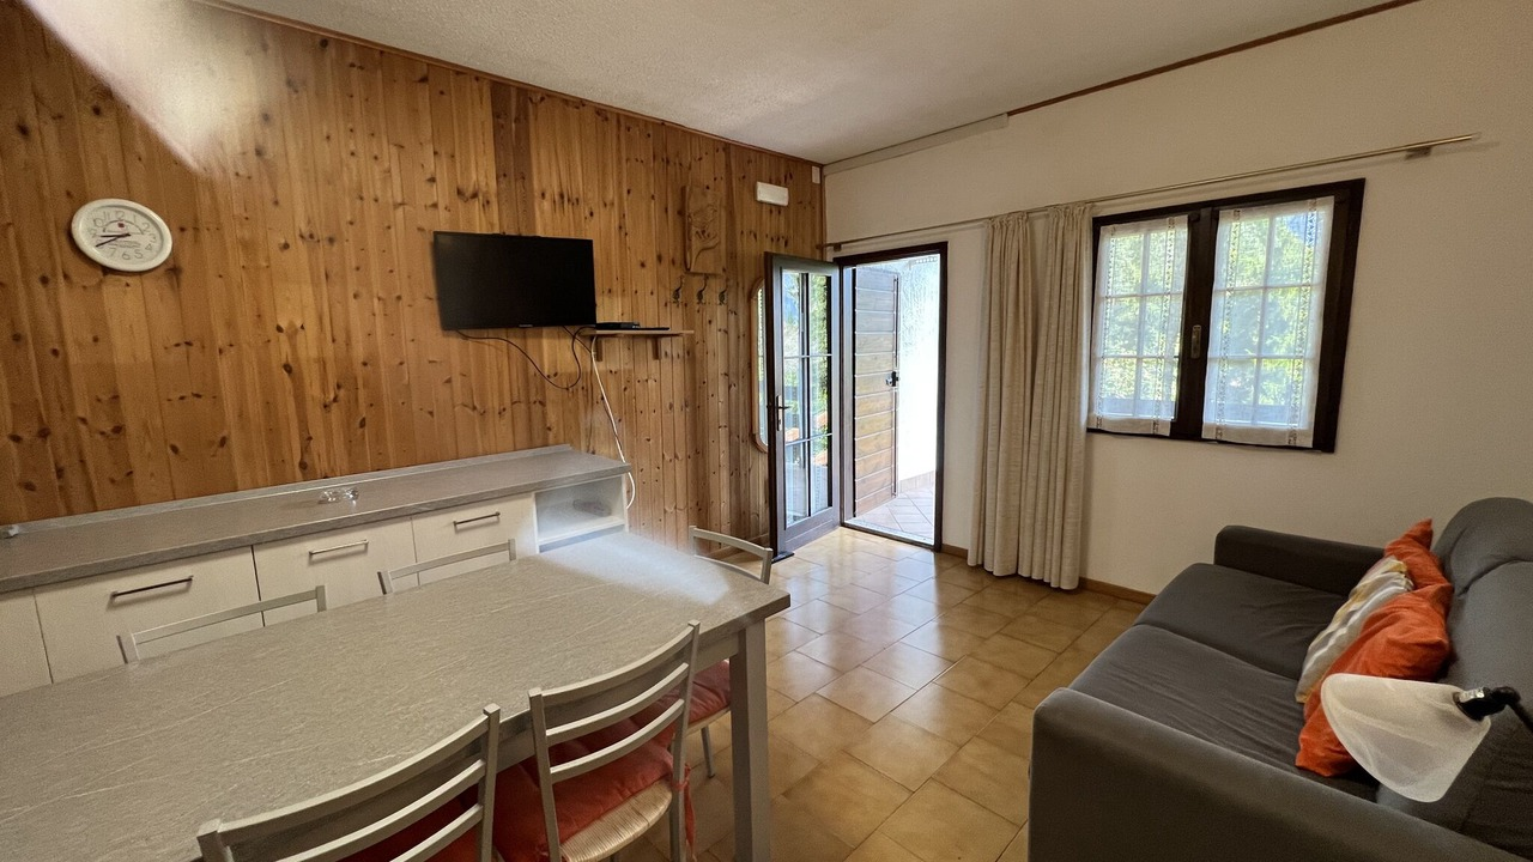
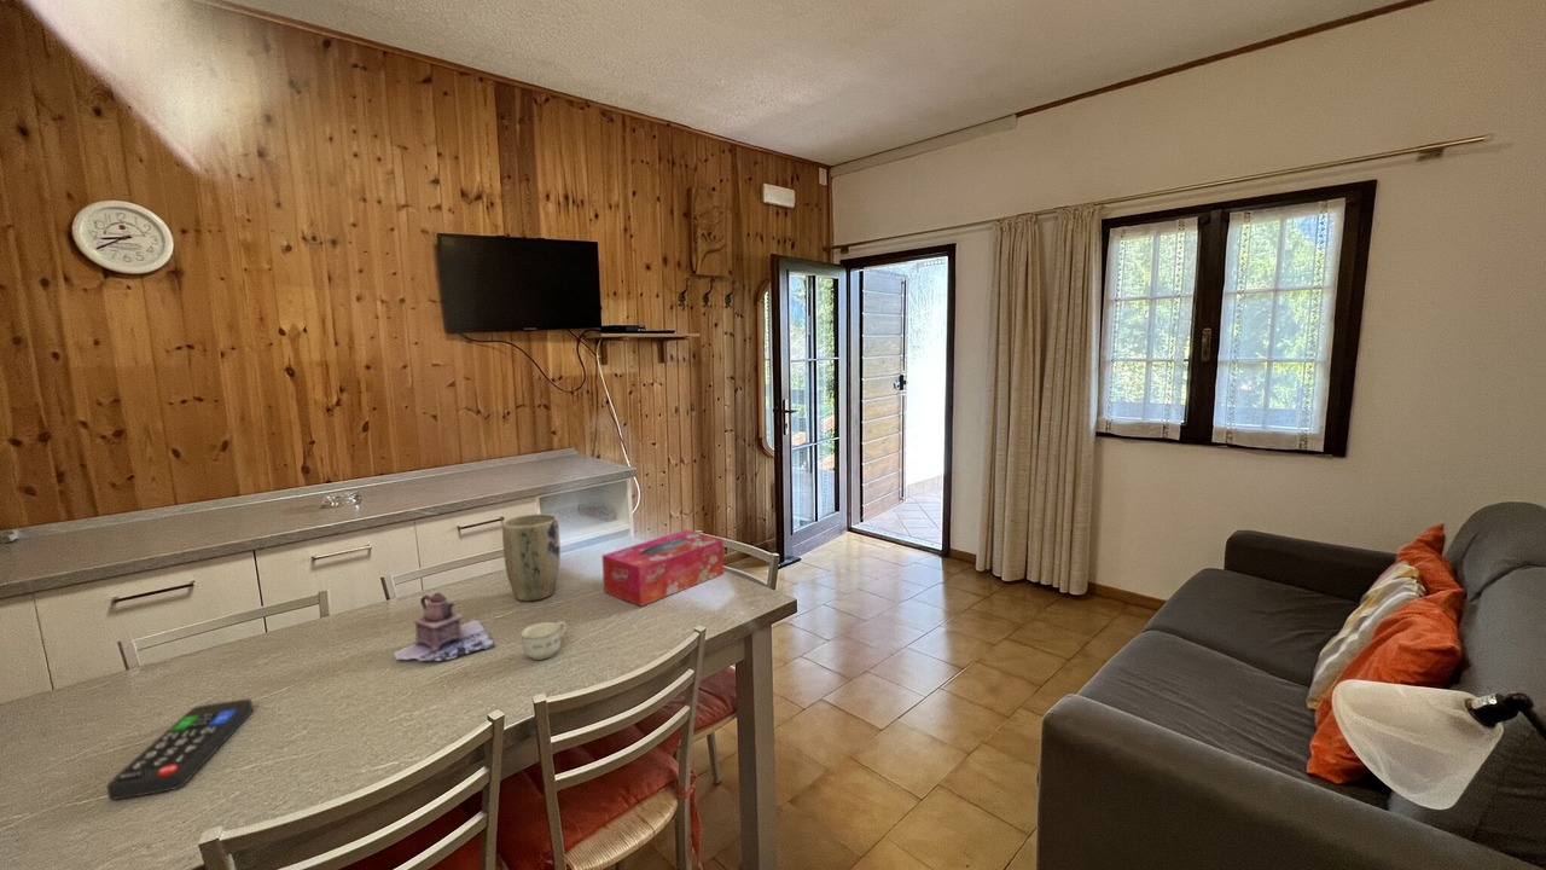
+ plant pot (533, 557)
+ tissue box (664, 564)
+ cup (546, 639)
+ remote control (187, 742)
+ teapot (440, 619)
